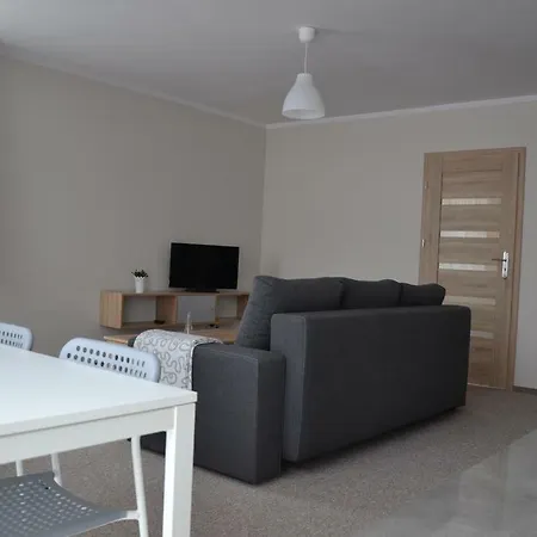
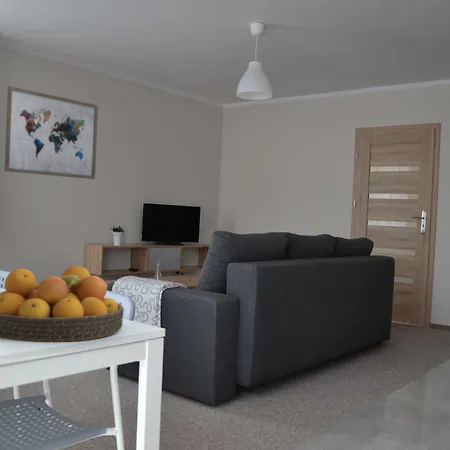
+ fruit bowl (57, 297)
+ wall art (54, 136)
